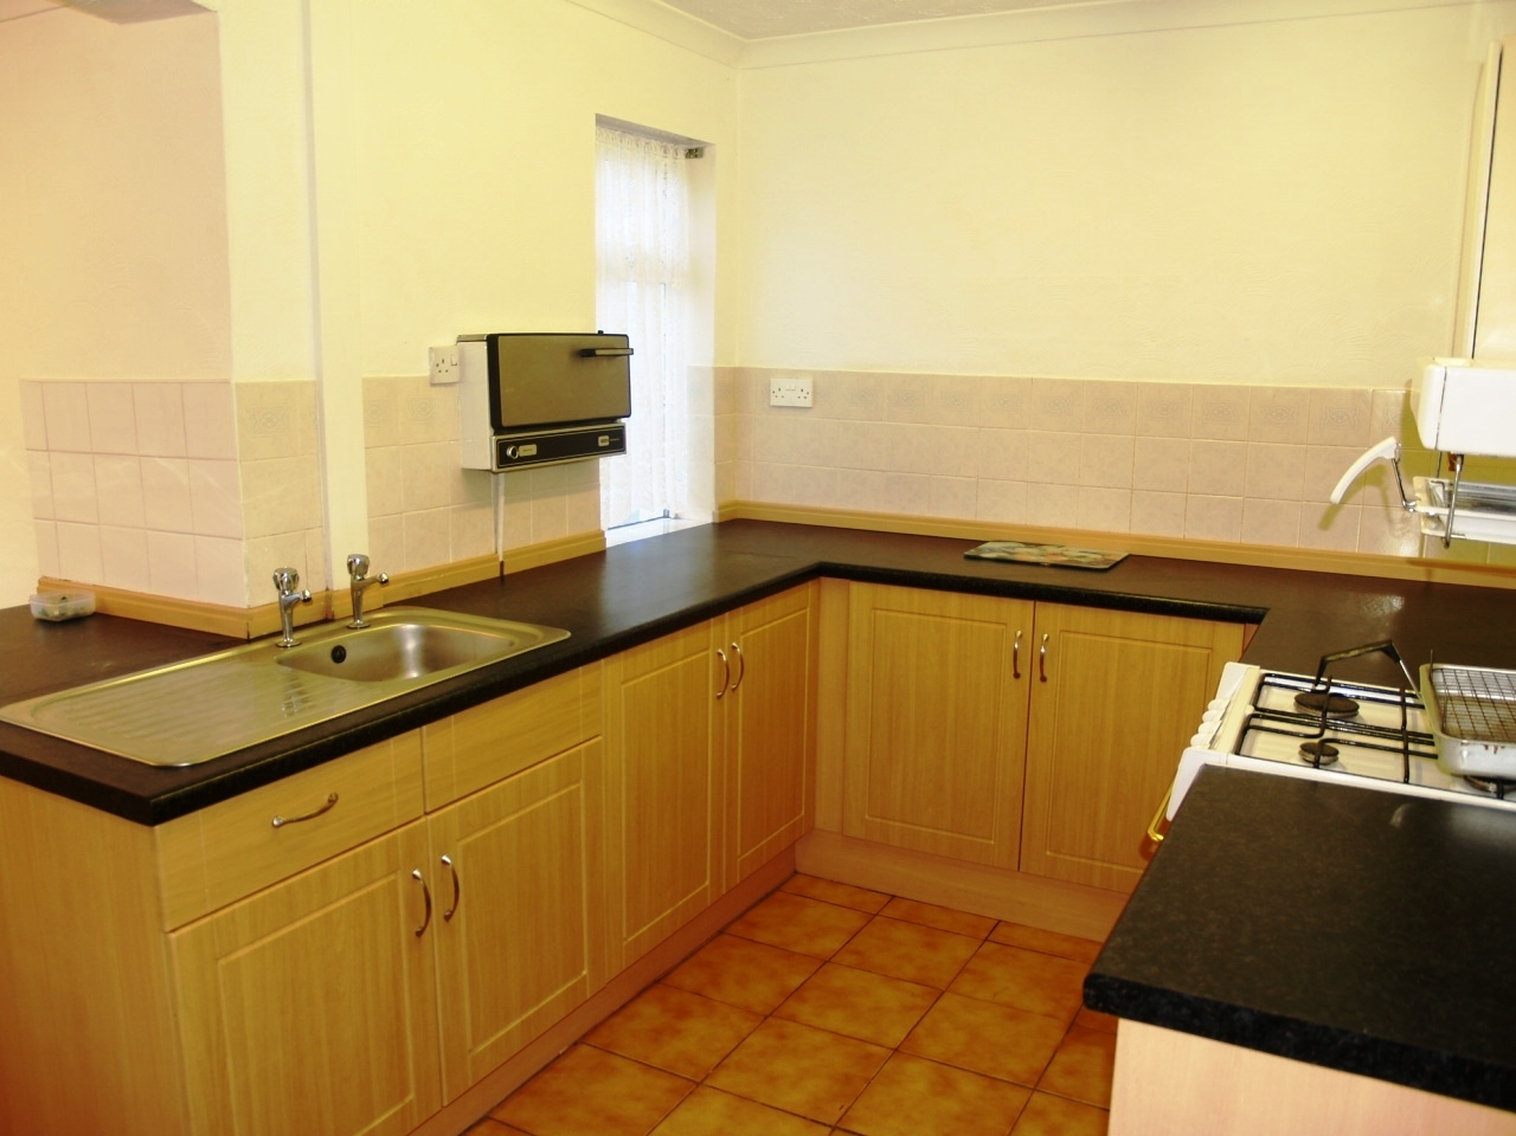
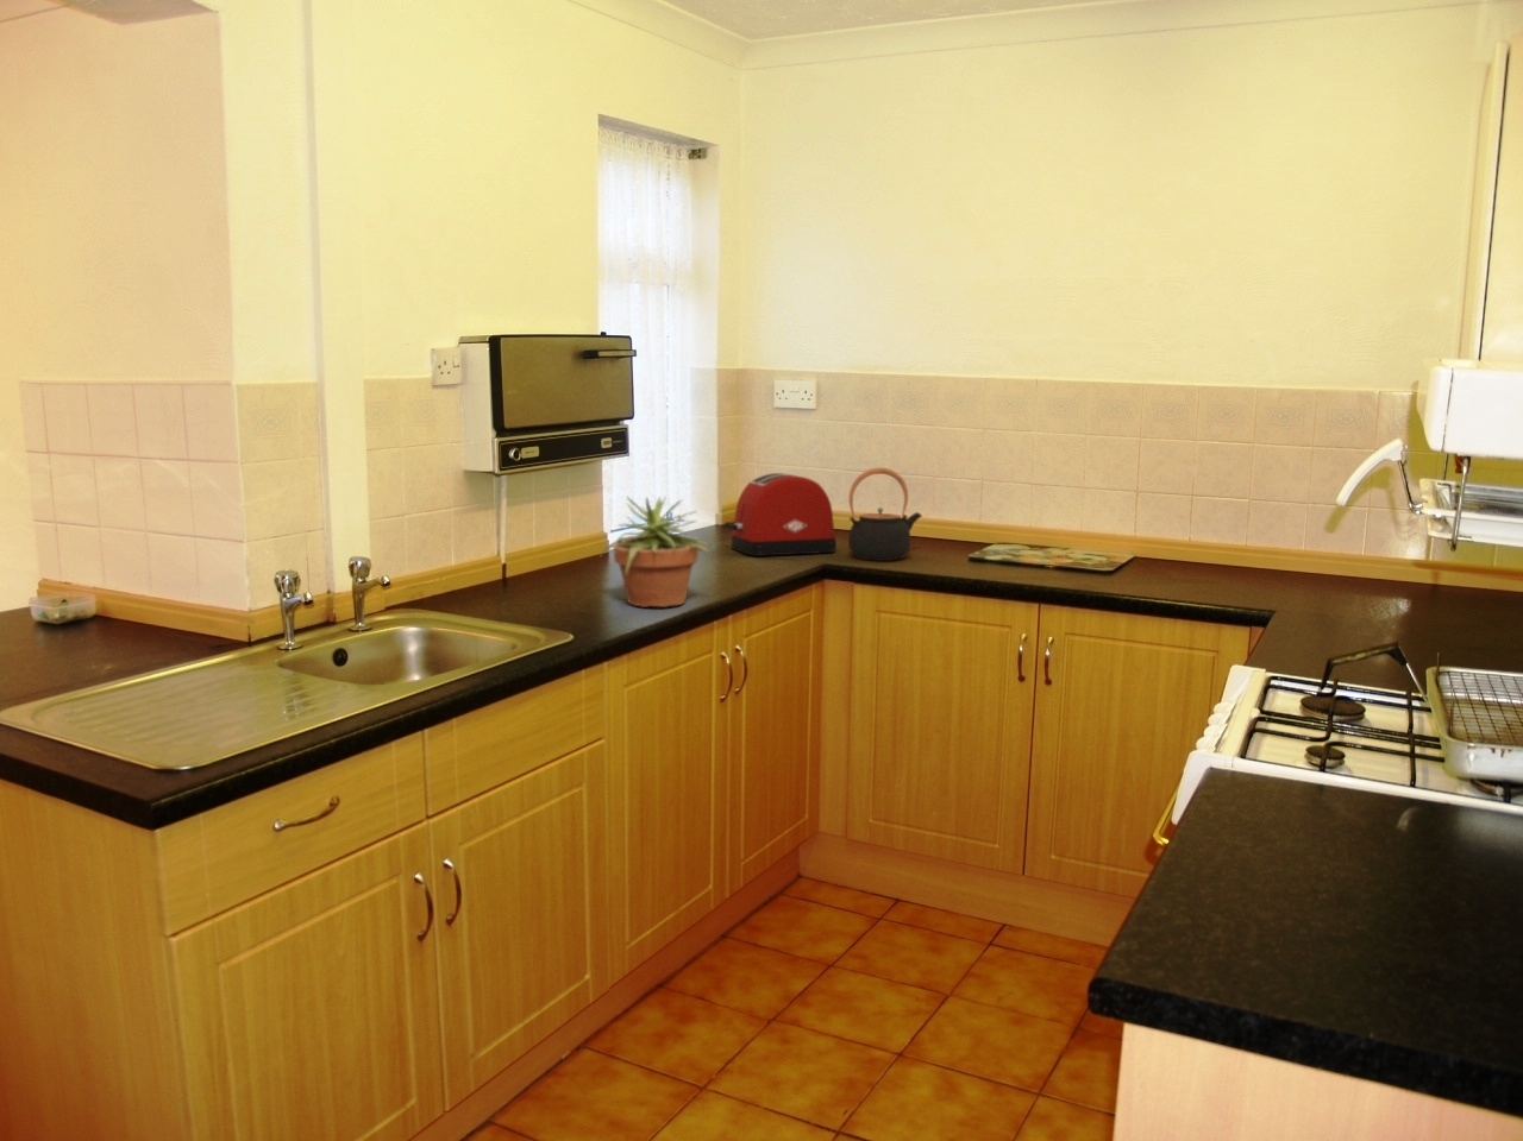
+ teapot (885, 513)
+ toaster (783, 512)
+ potted plant (652, 548)
